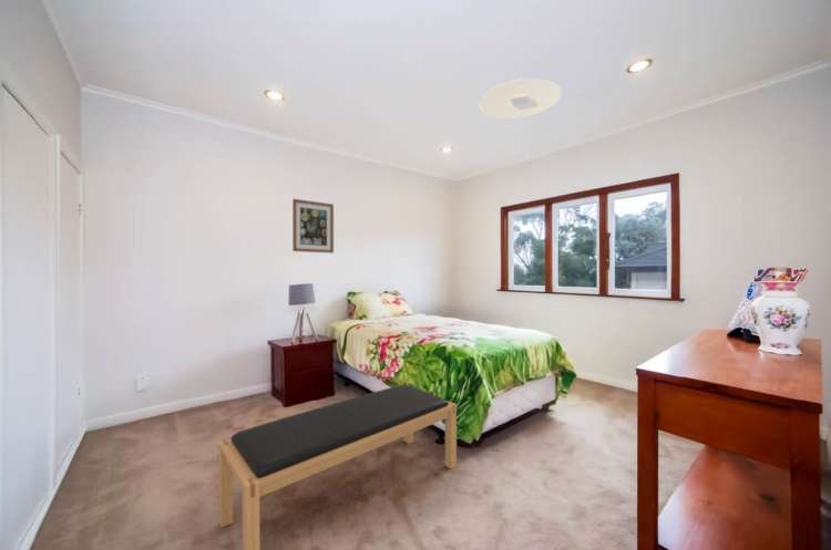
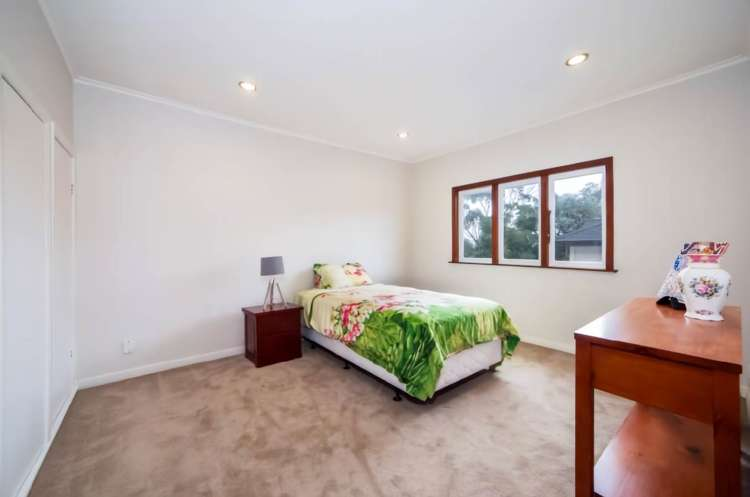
- bench (352, 450)
- ceiling light (519, 96)
- wall art (314, 227)
